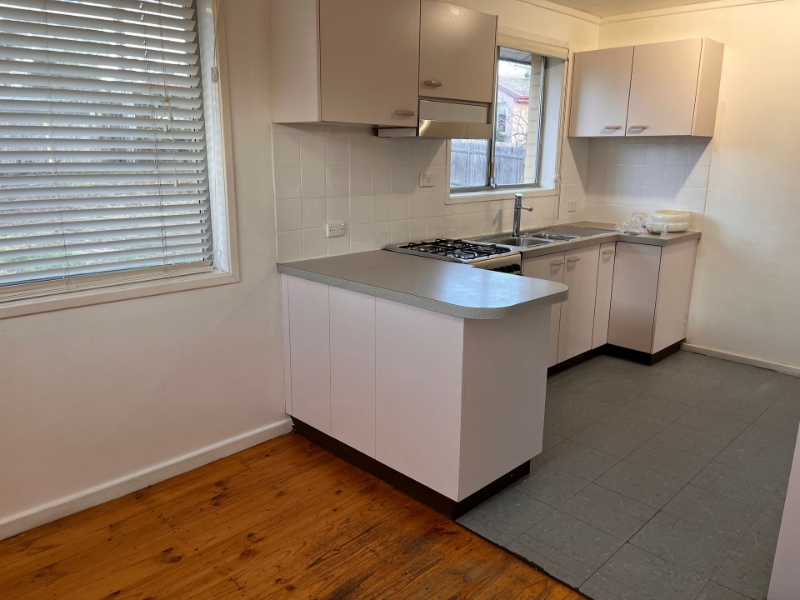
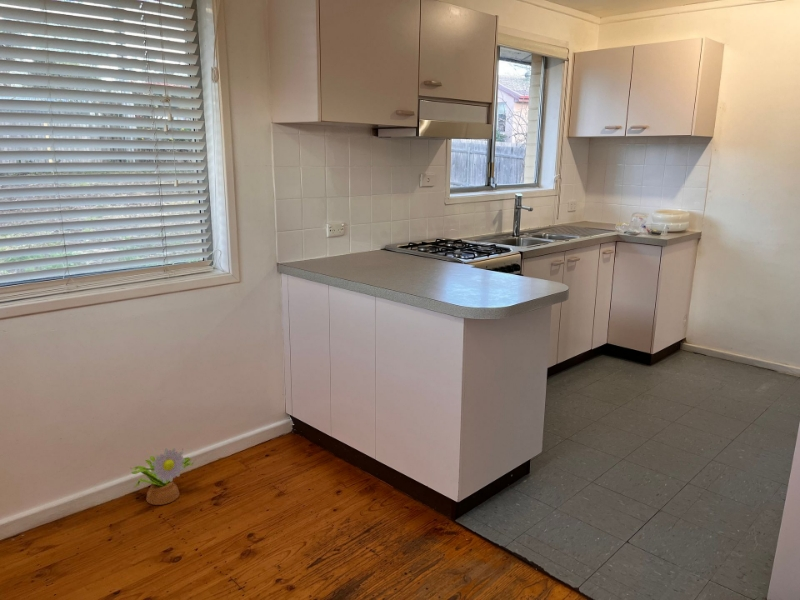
+ decorative plant (162, 467)
